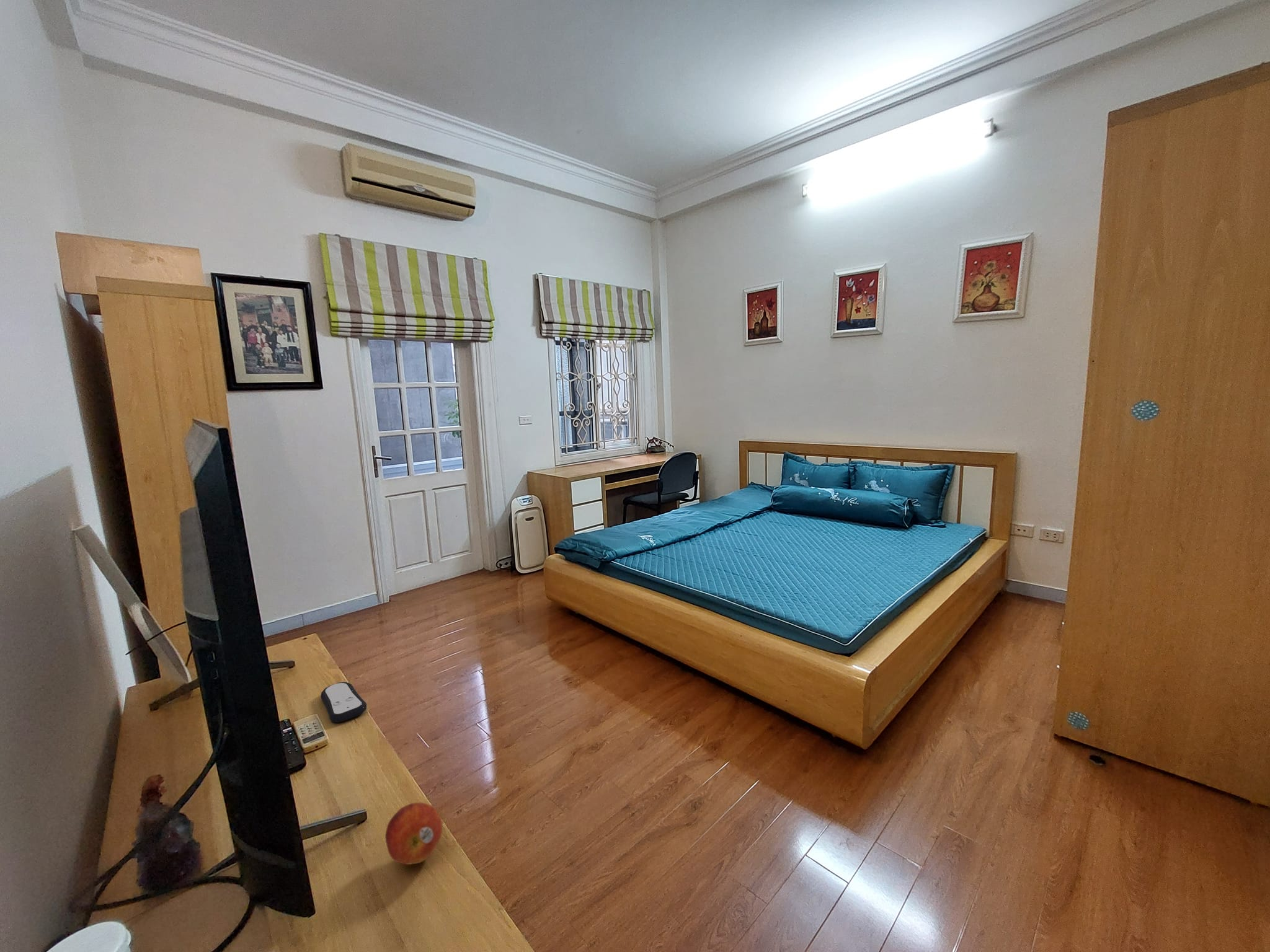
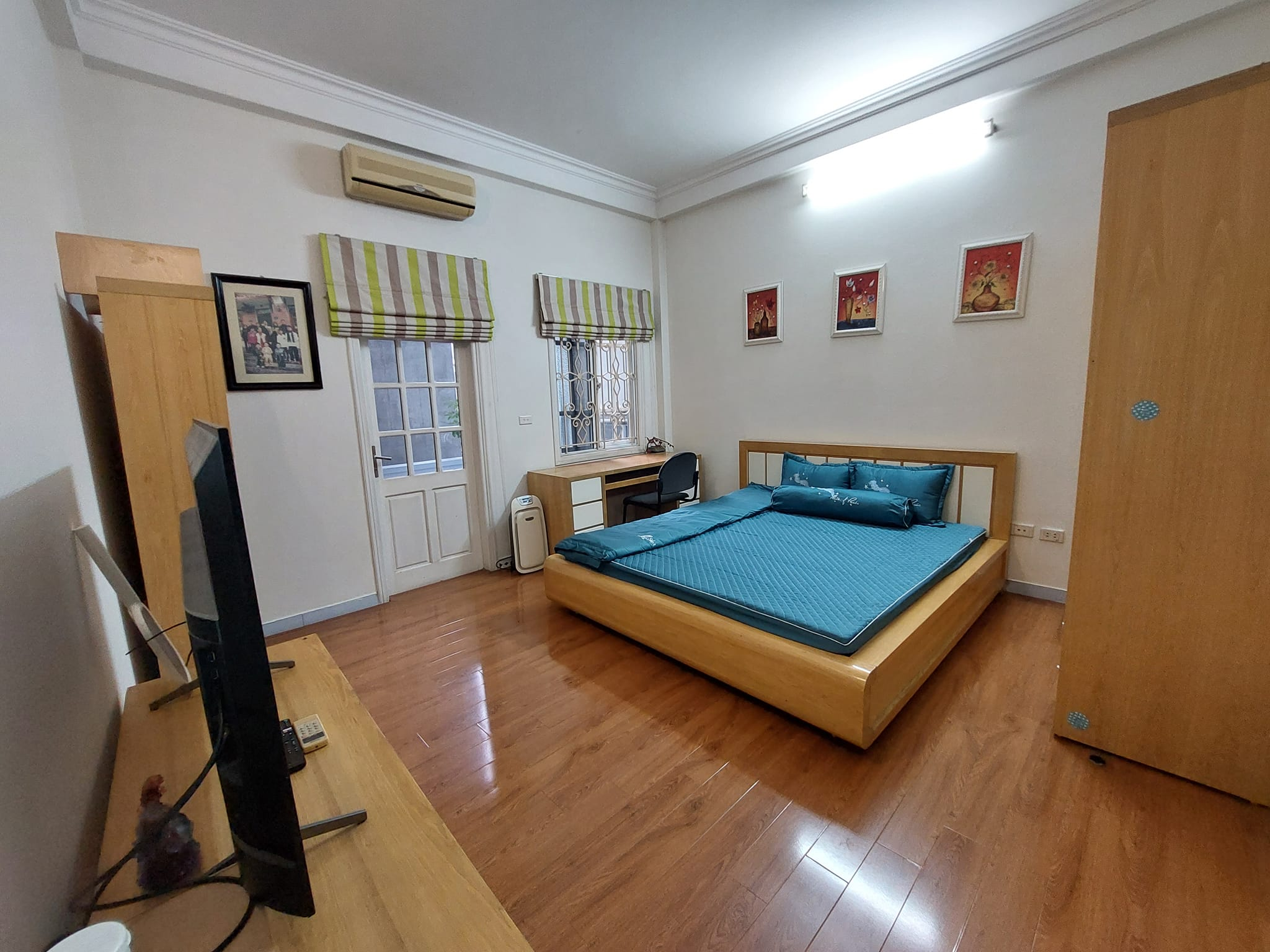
- remote control (342, 700)
- fruit (415, 834)
